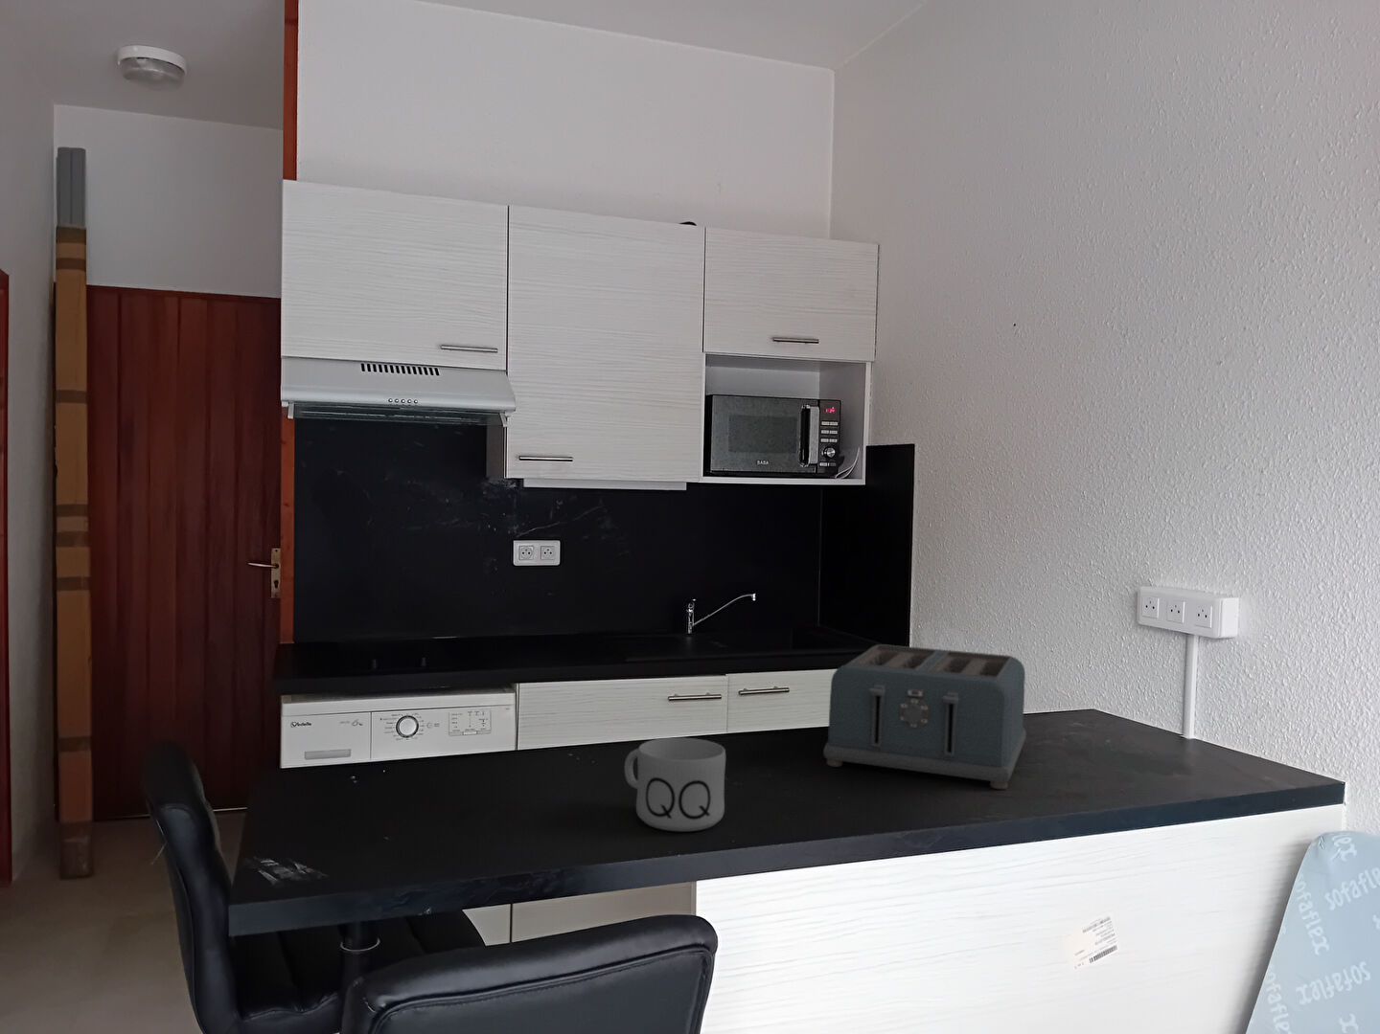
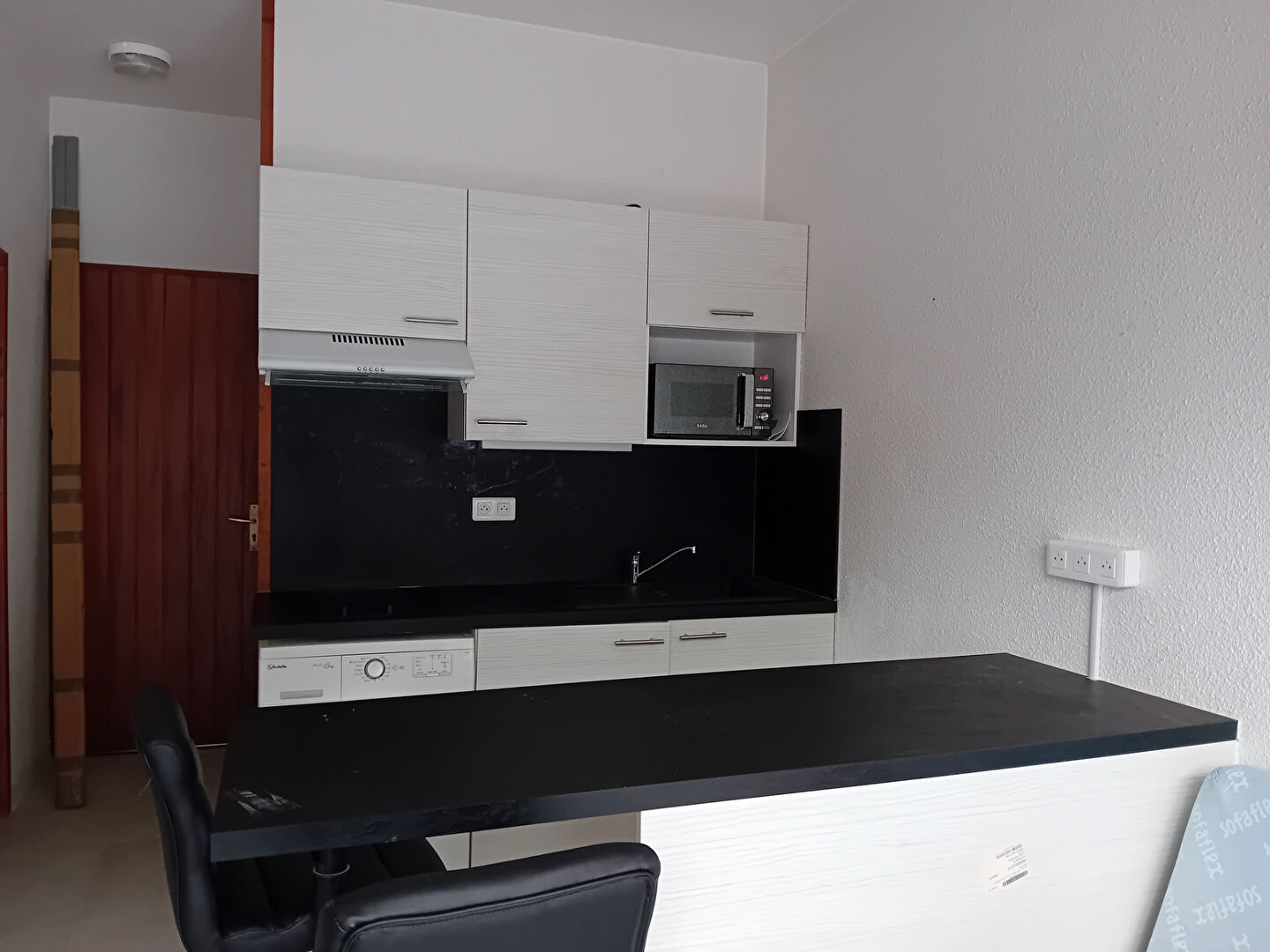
- toaster (929, 708)
- mug (668, 780)
